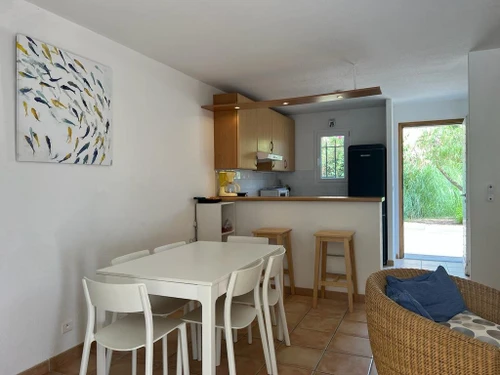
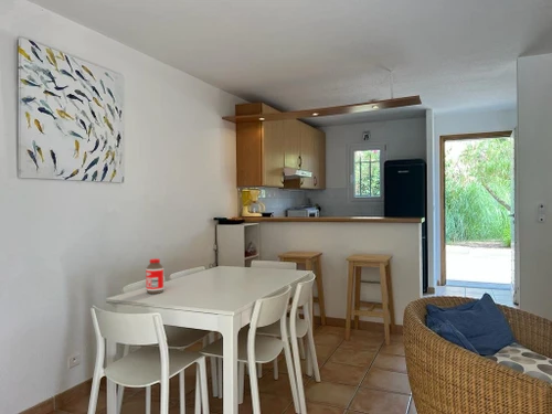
+ bottle (155, 275)
